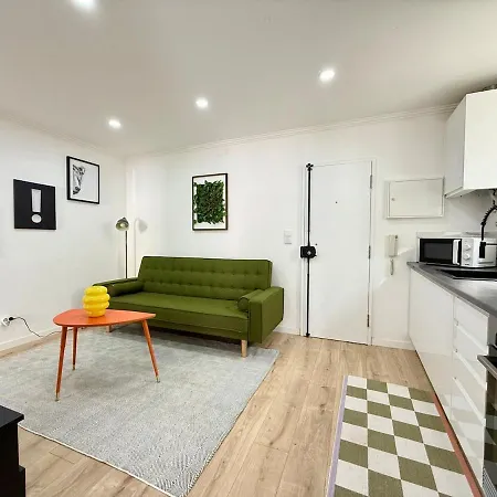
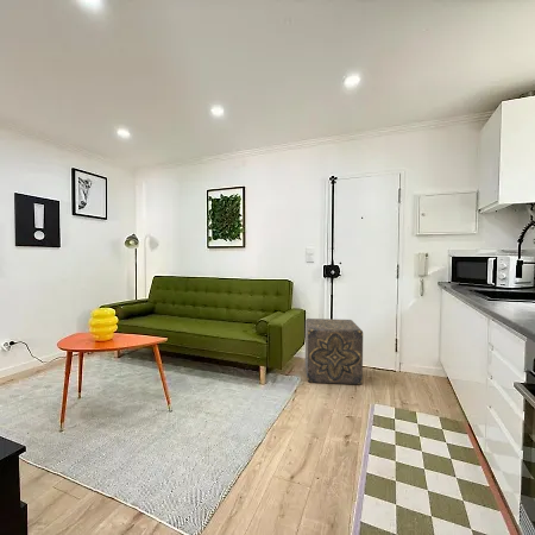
+ ottoman (331, 348)
